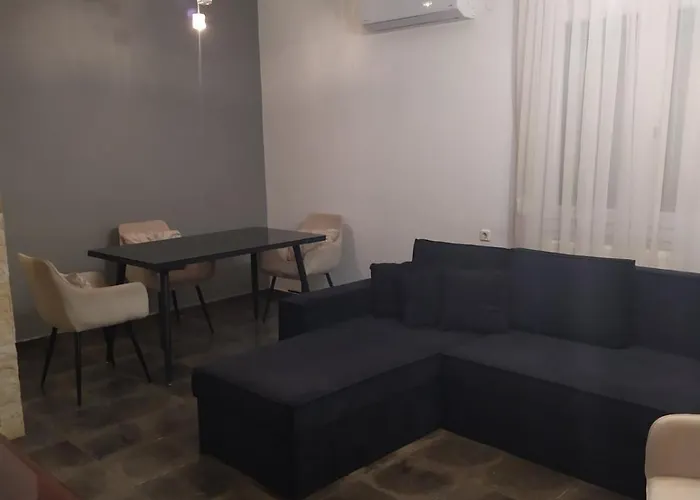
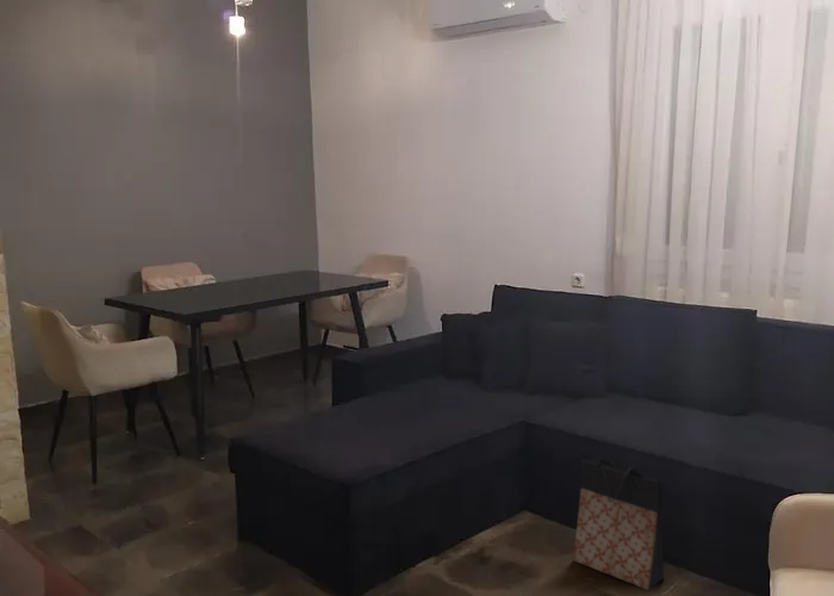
+ bag (617, 515)
